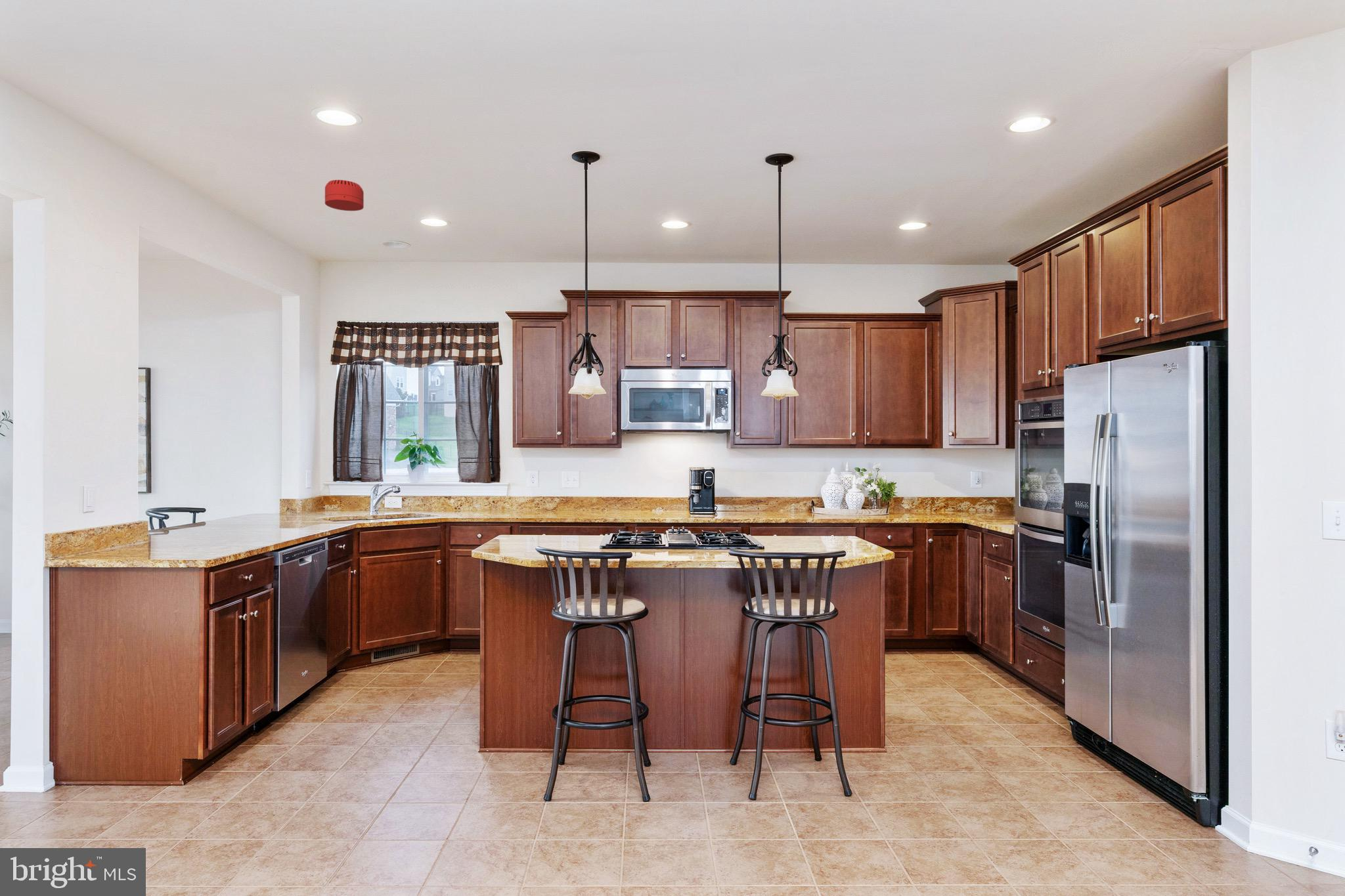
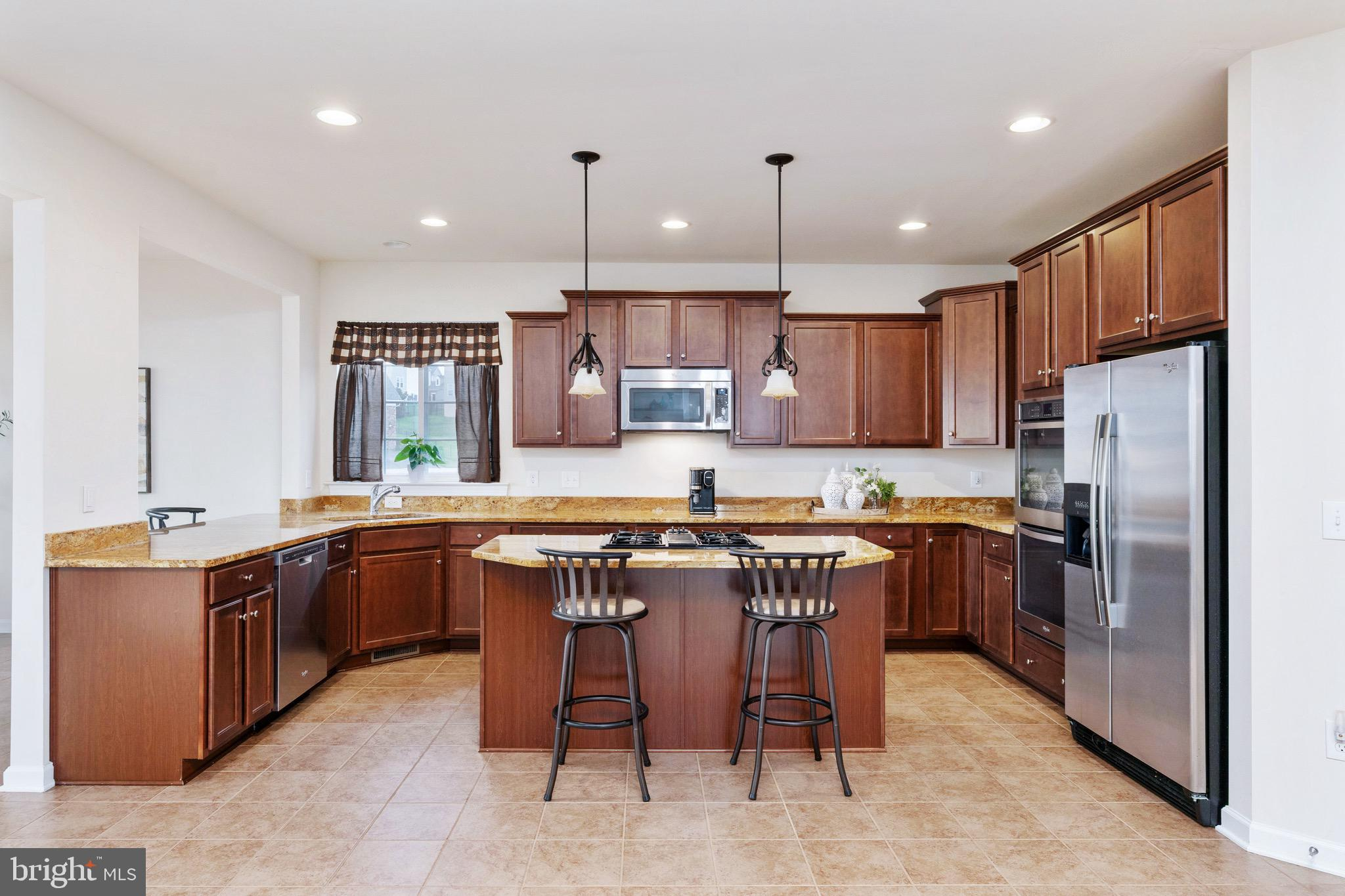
- smoke detector (344, 194)
